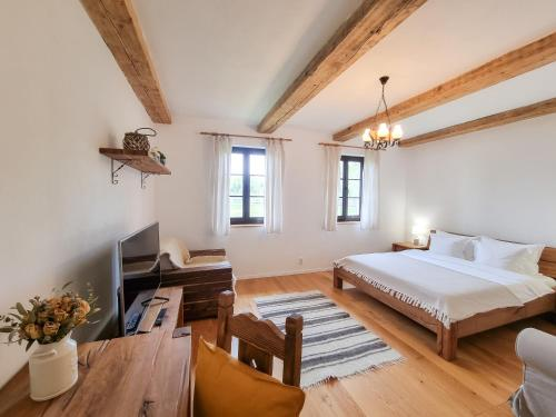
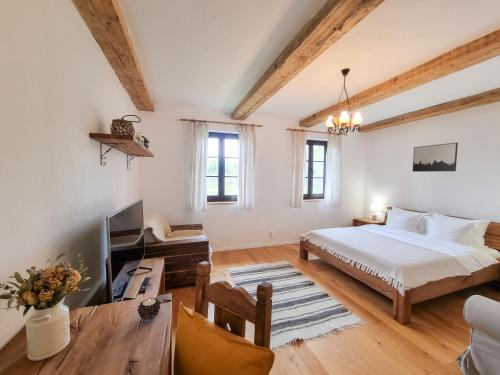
+ wall art (433, 158)
+ candle (149, 308)
